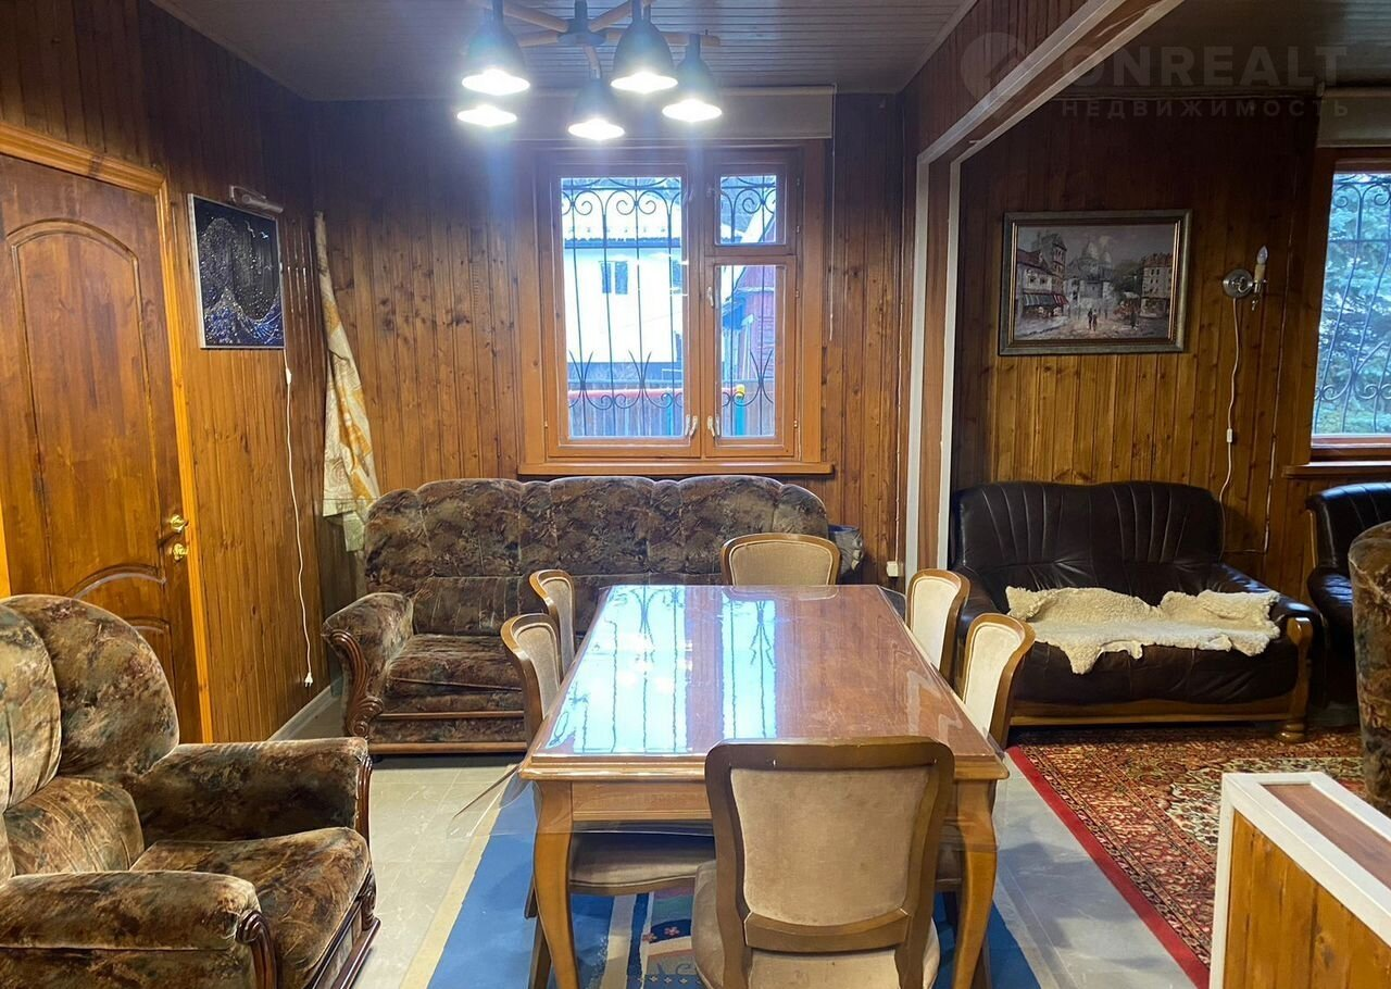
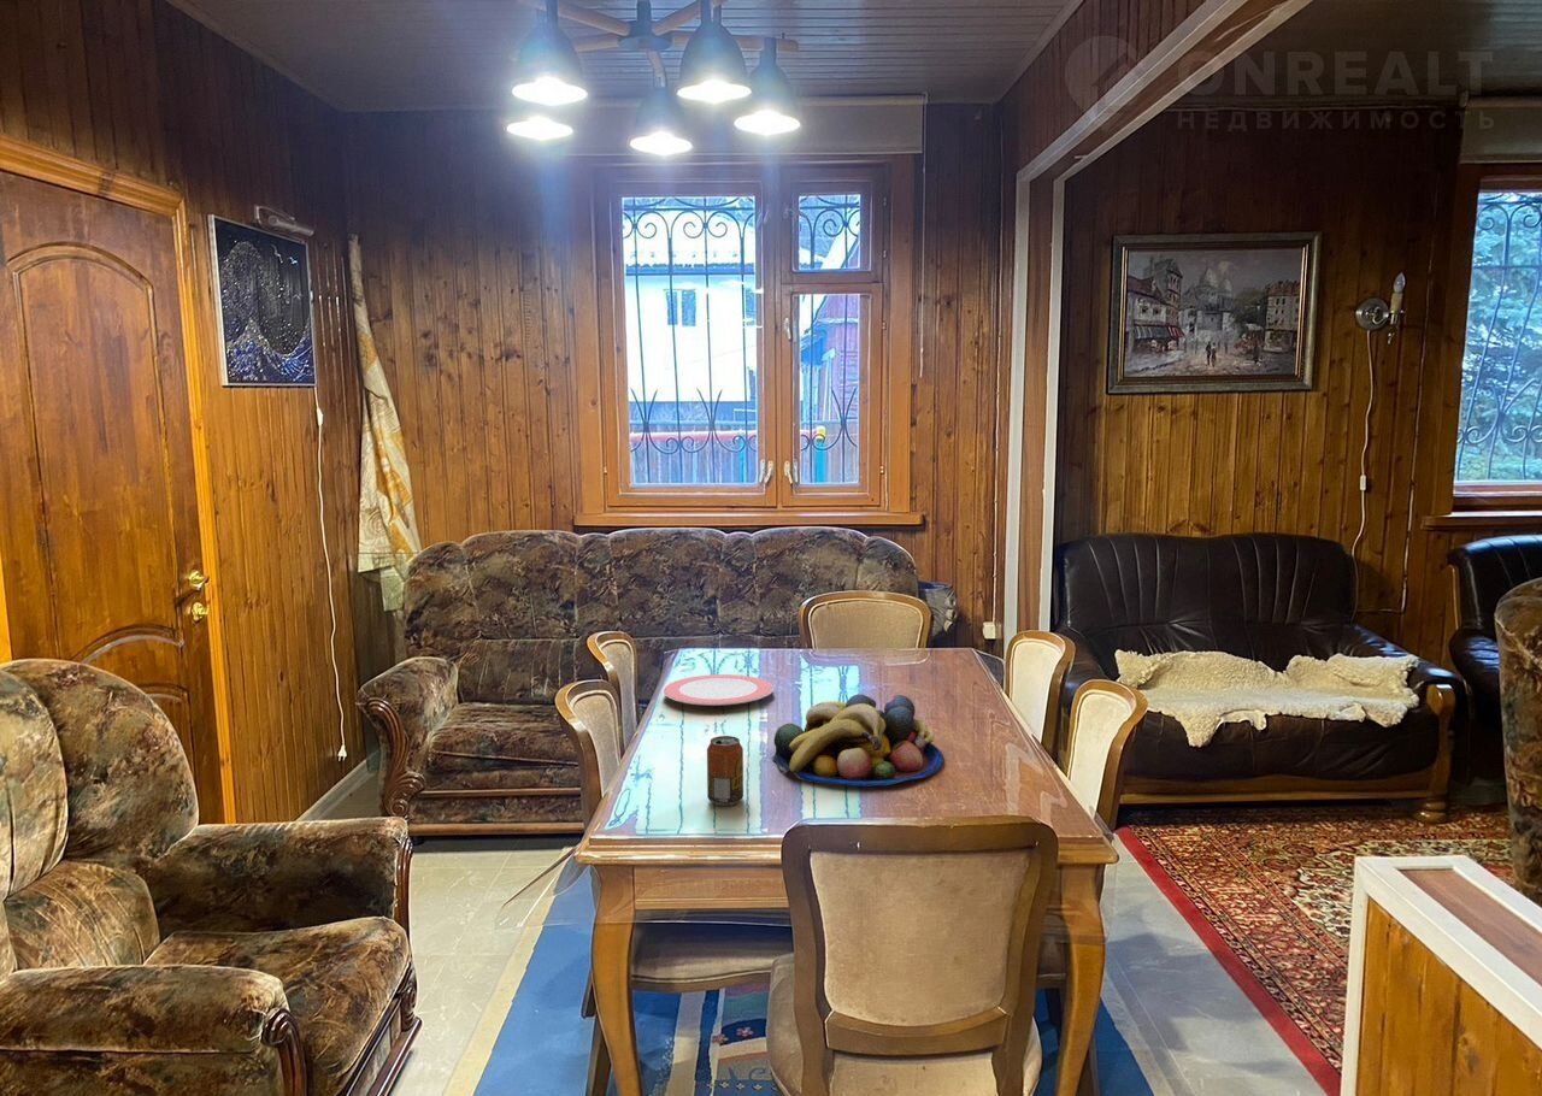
+ plate (718, 691)
+ fruit bowl (859, 729)
+ beverage can (725, 770)
